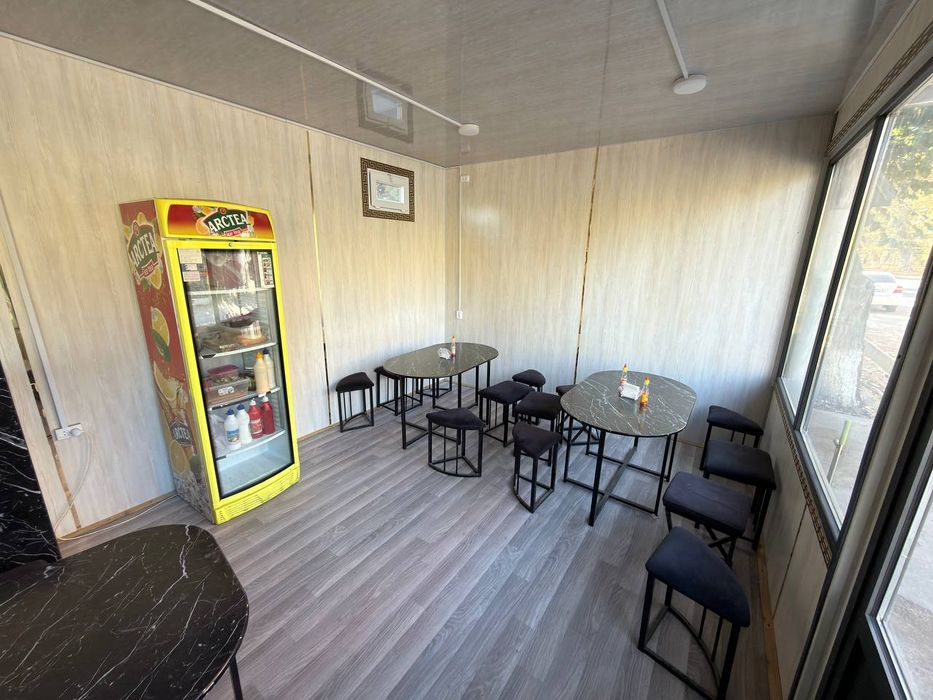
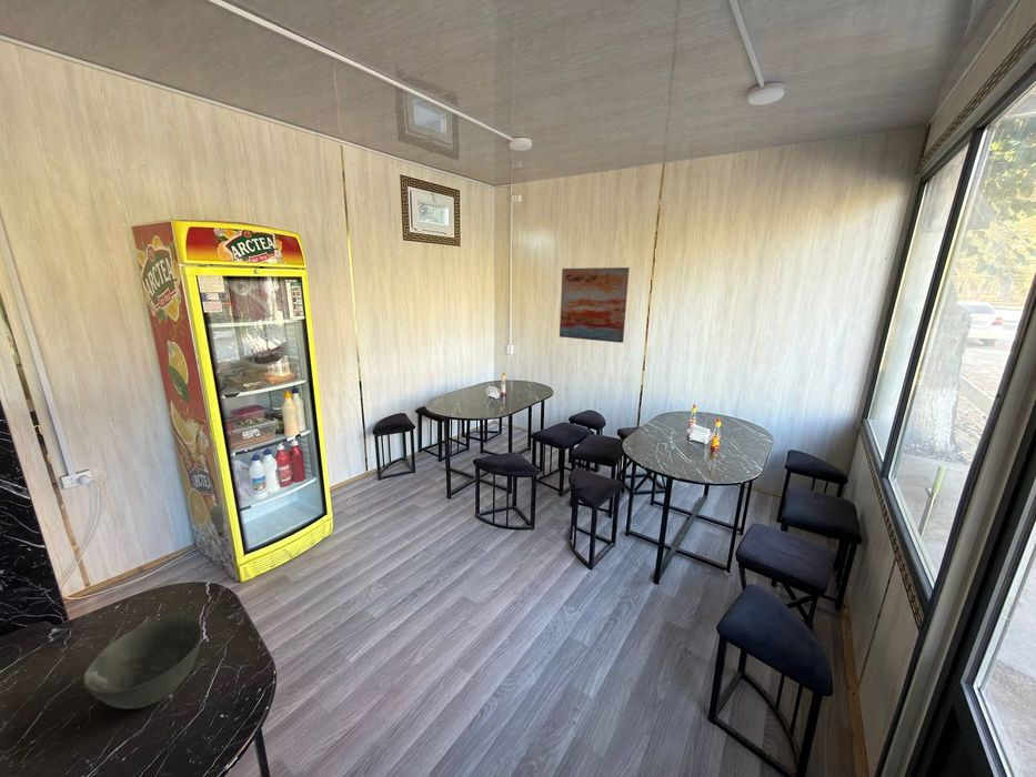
+ bowl (151, 670)
+ wall art (592, 304)
